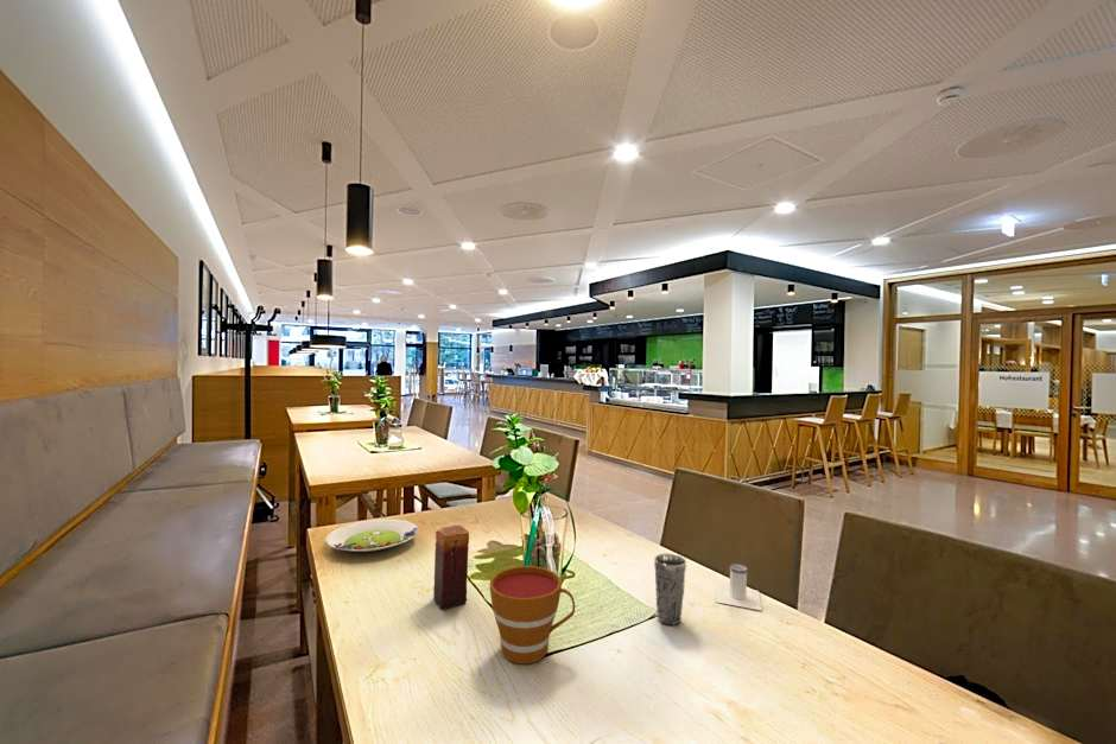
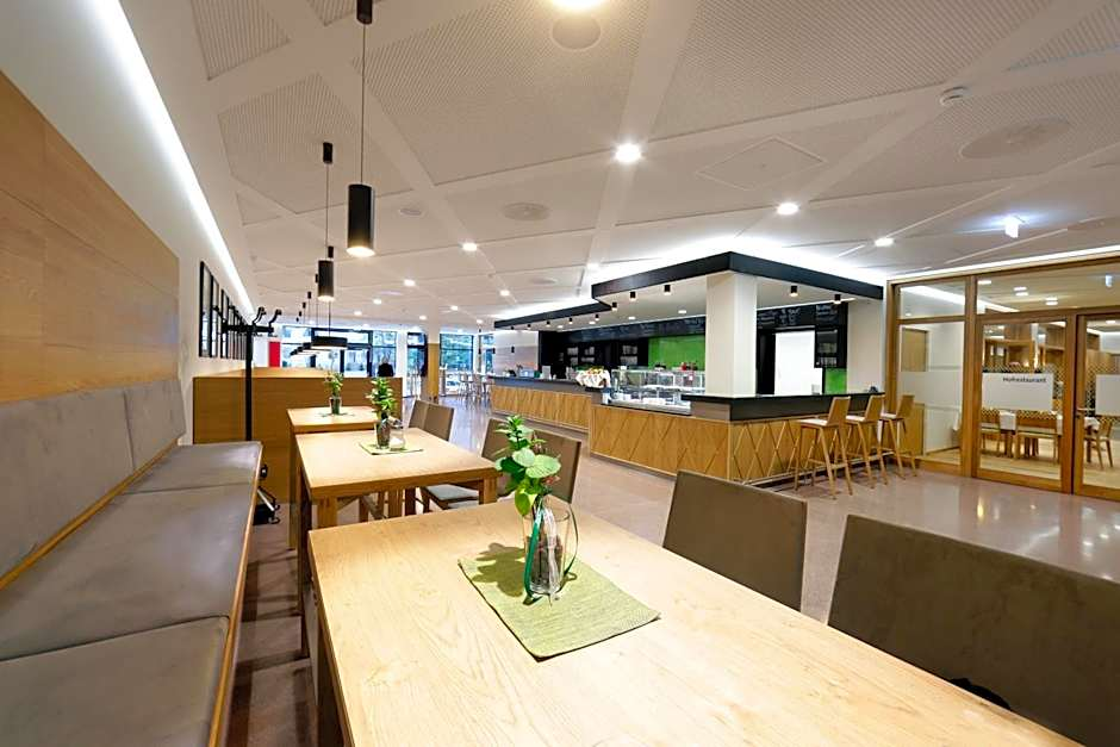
- salad plate (373, 535)
- salt shaker (737, 581)
- cup (531, 615)
- candle (450, 565)
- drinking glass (670, 589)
